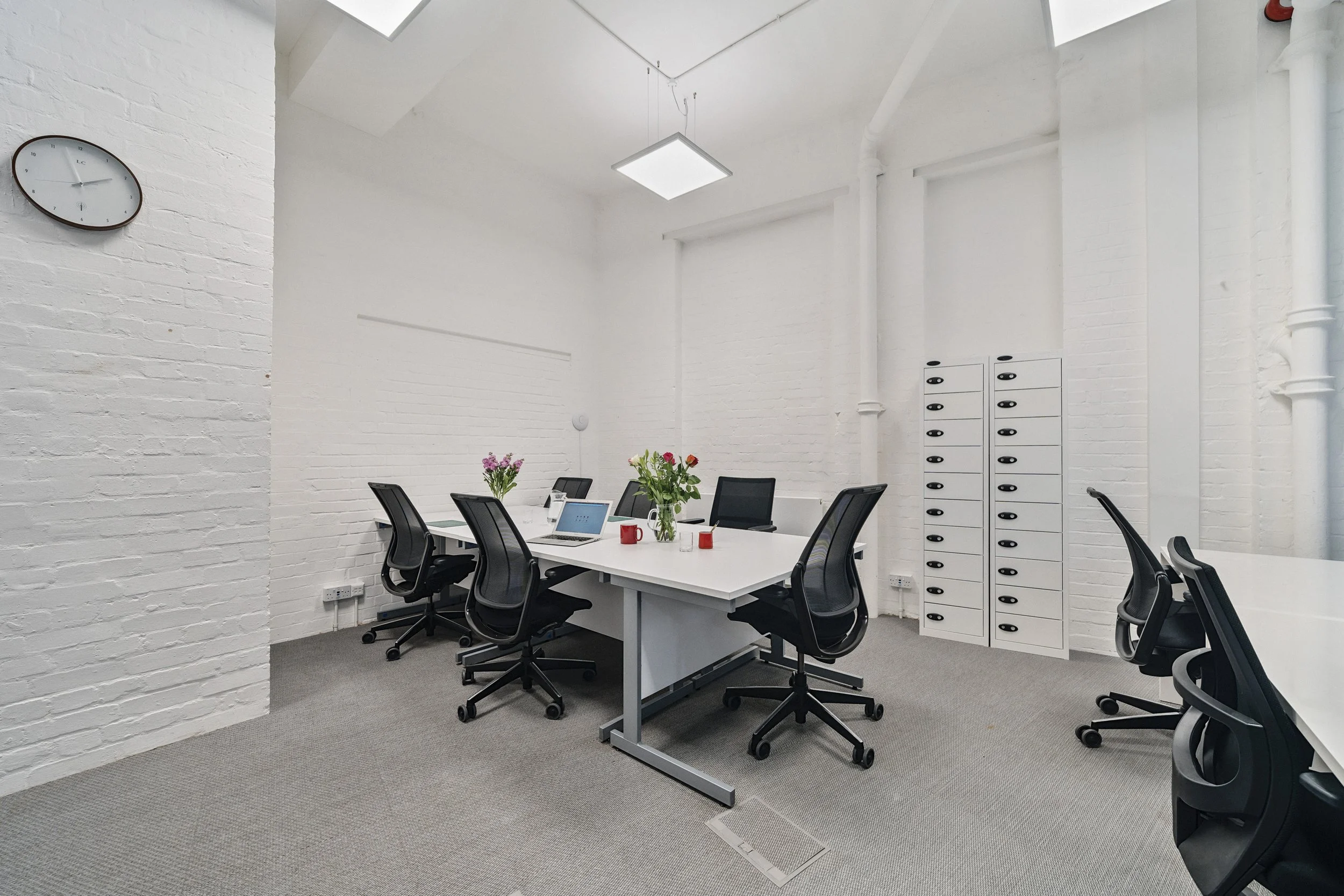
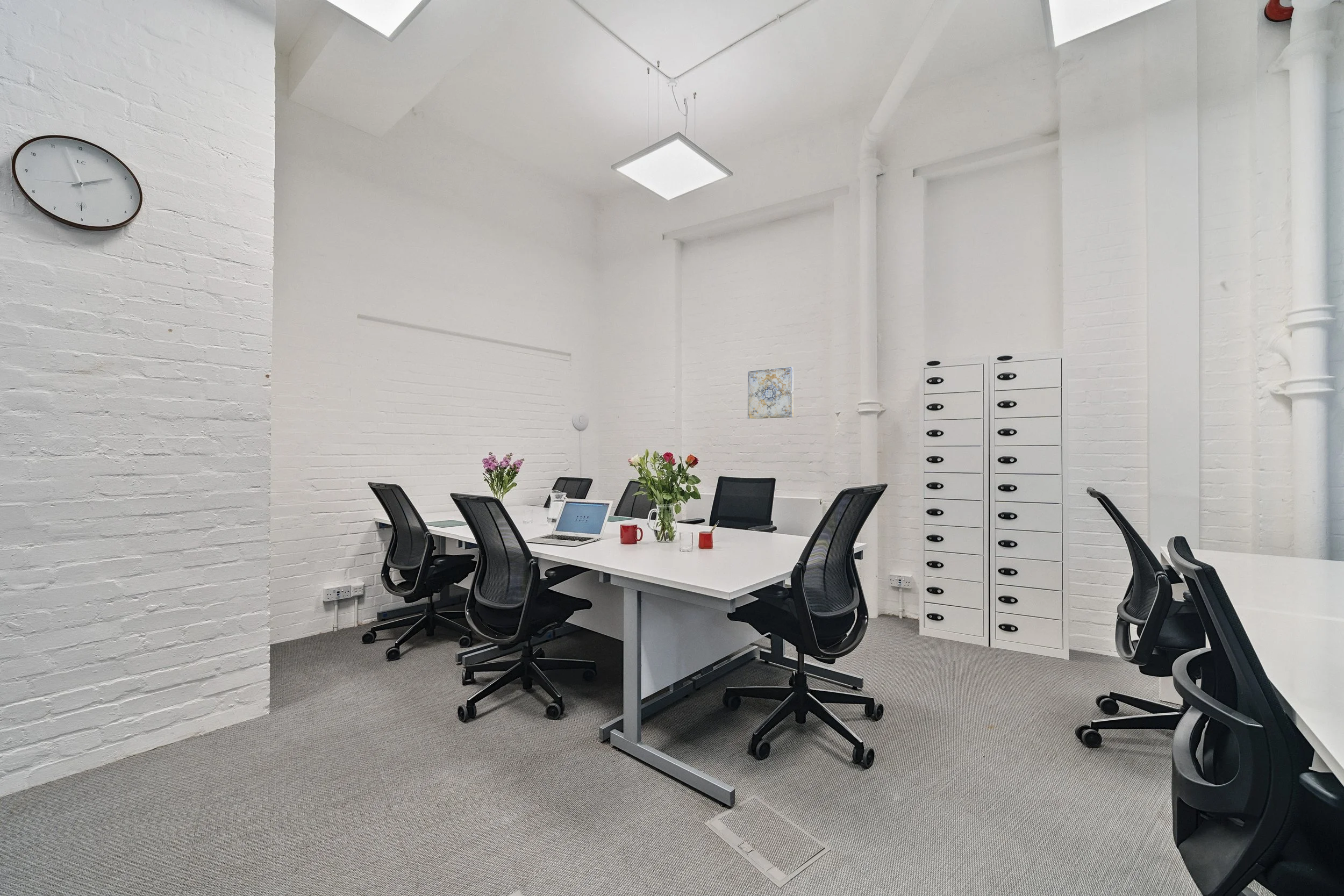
+ wall art (770, 393)
